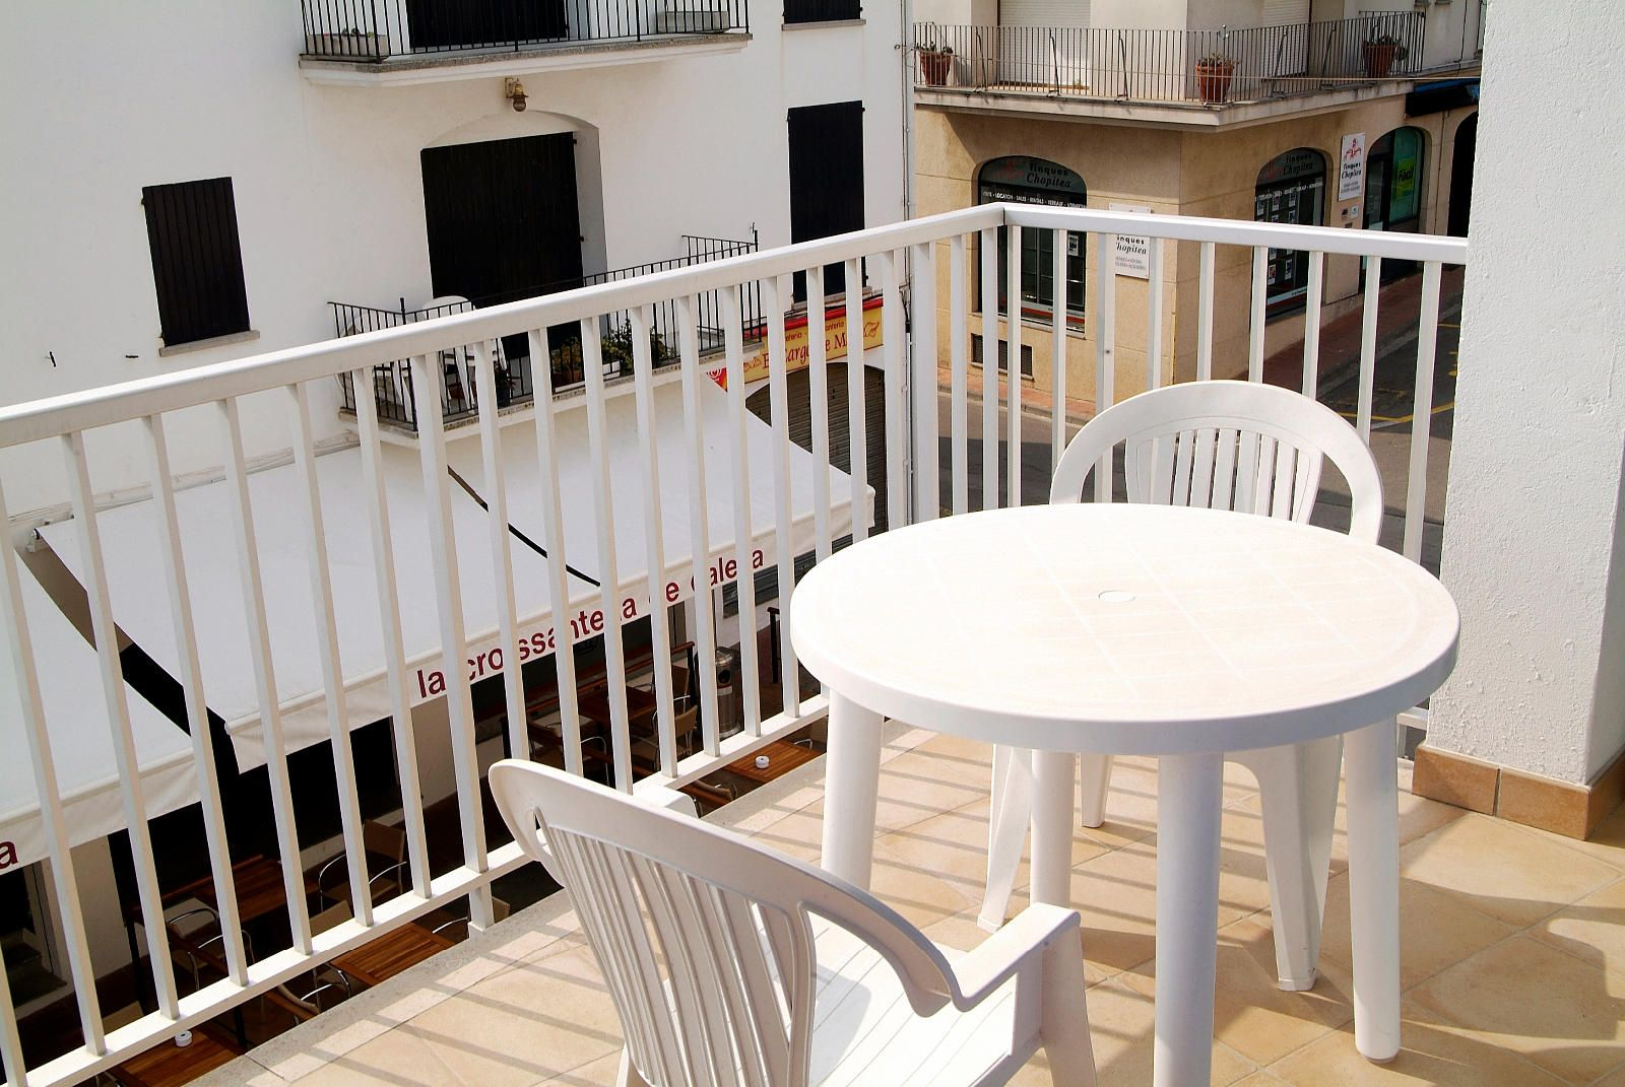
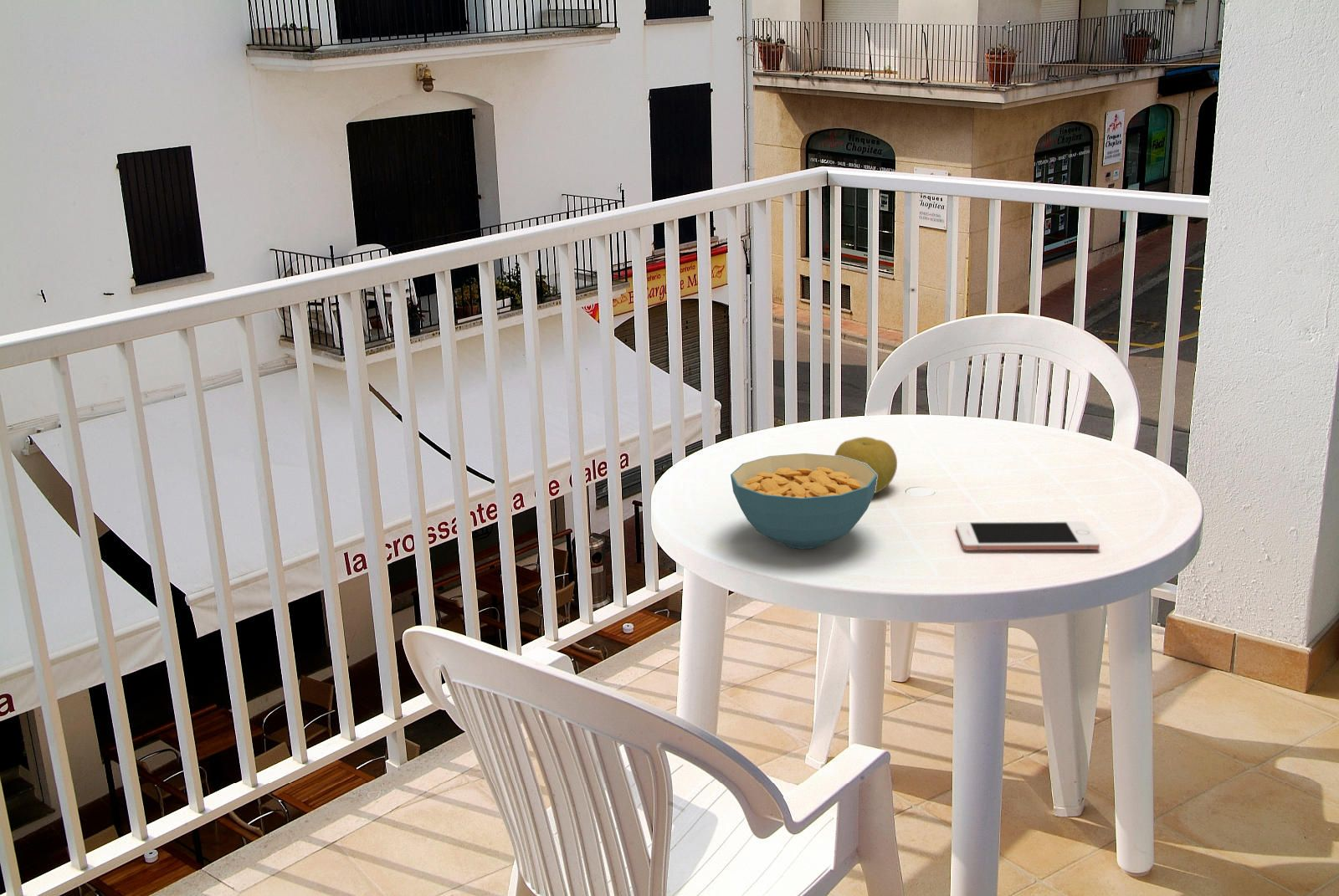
+ cell phone (1025, 535)
+ fruit (864, 463)
+ cereal bowl (803, 508)
